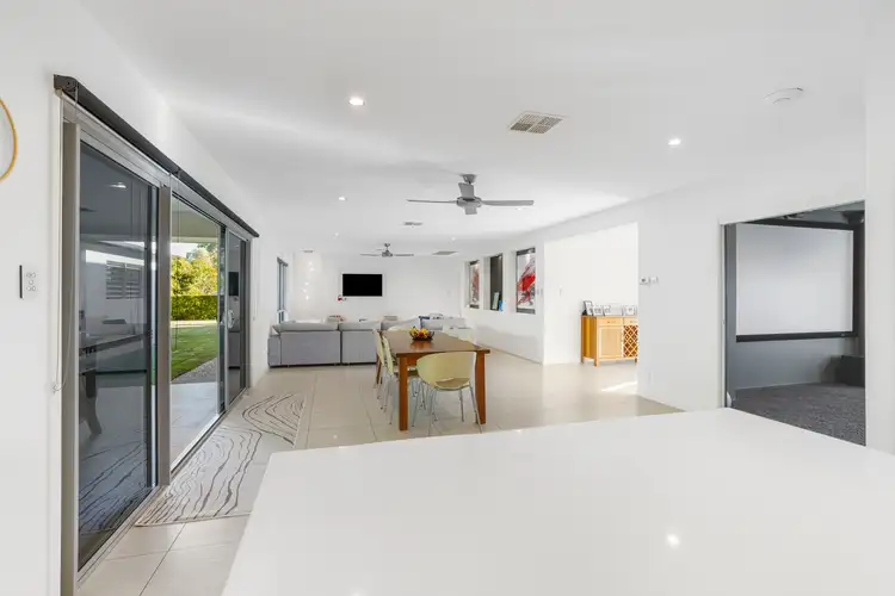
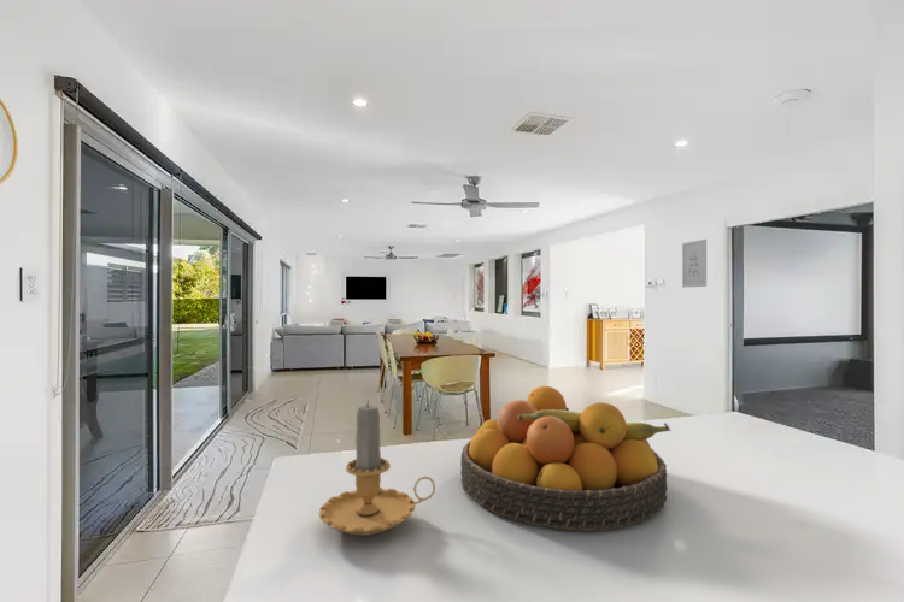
+ fruit bowl (558, 439)
+ wall art (693, 264)
+ candle (378, 460)
